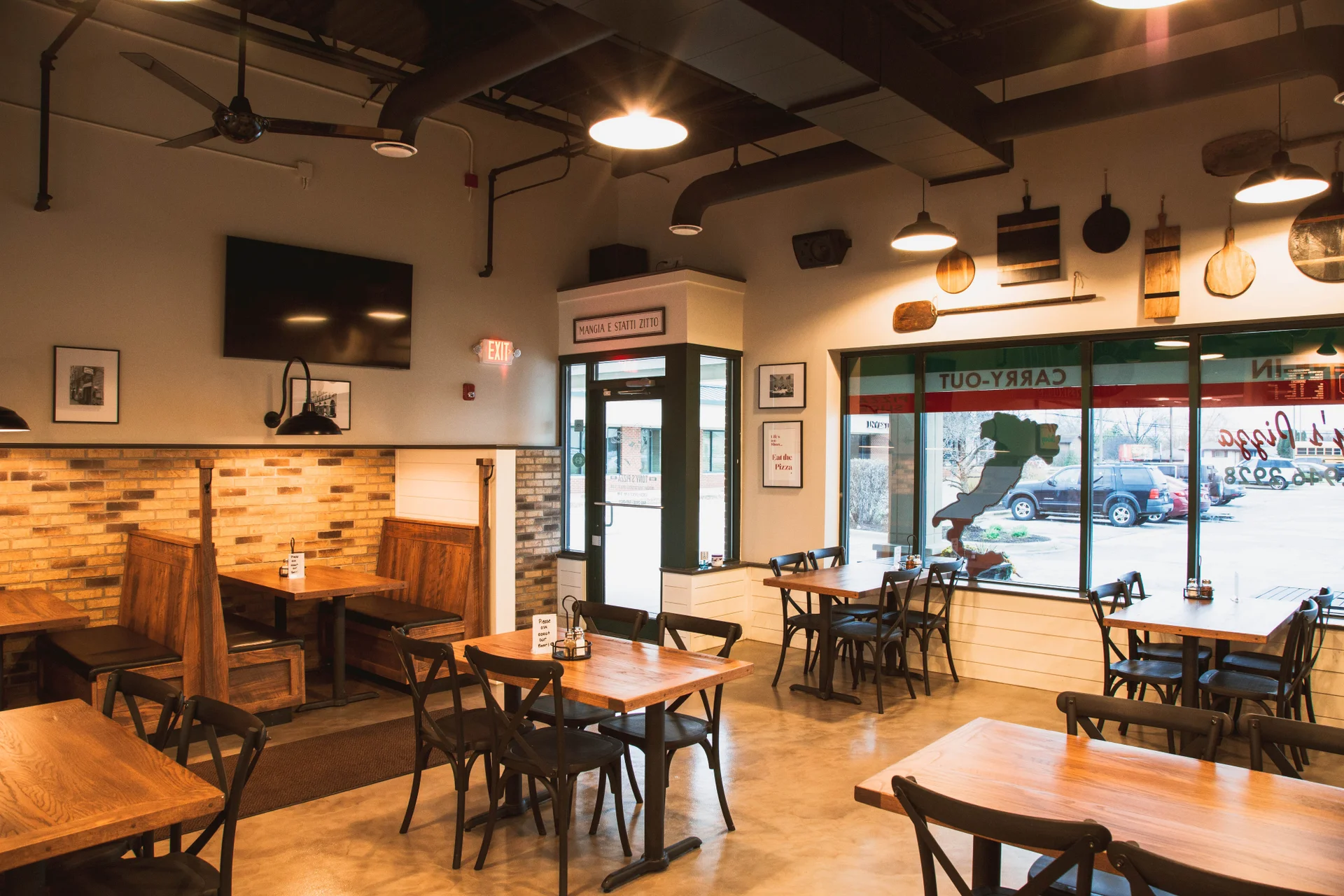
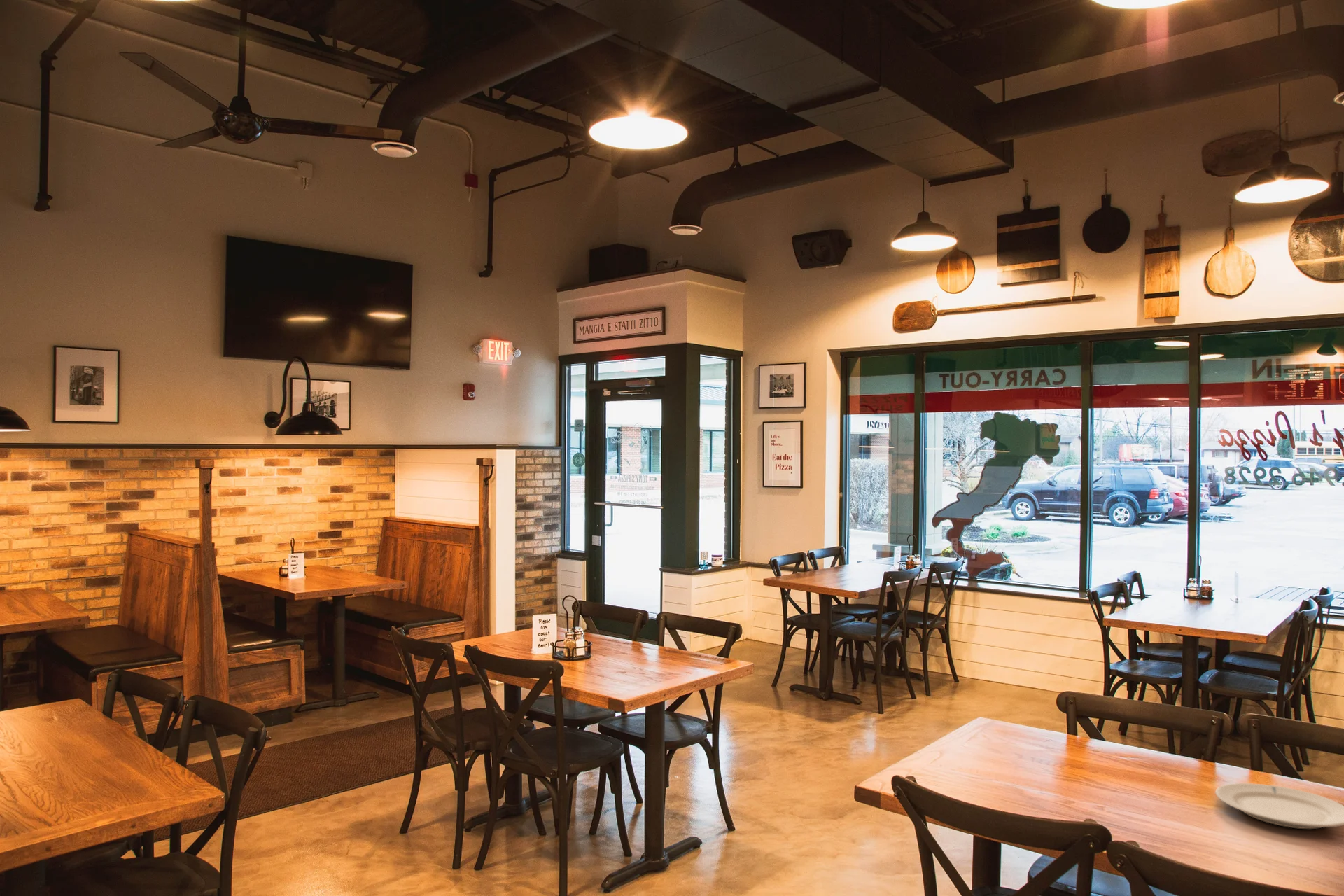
+ chinaware (1282, 808)
